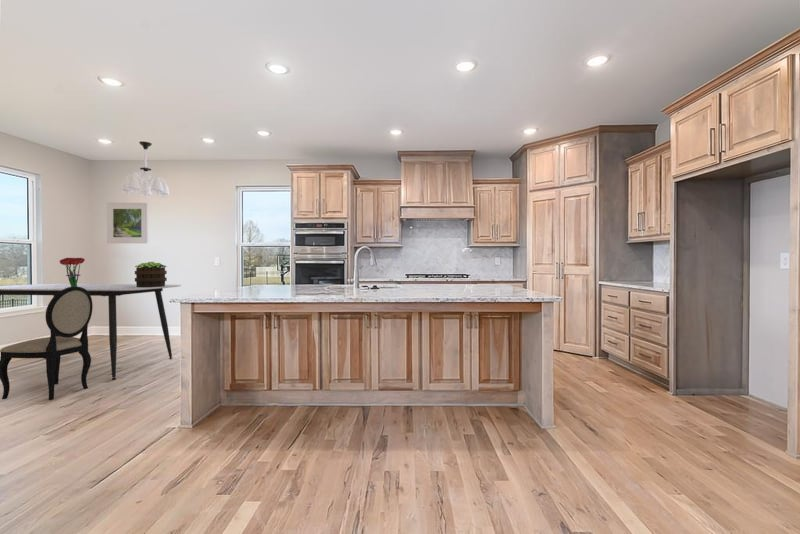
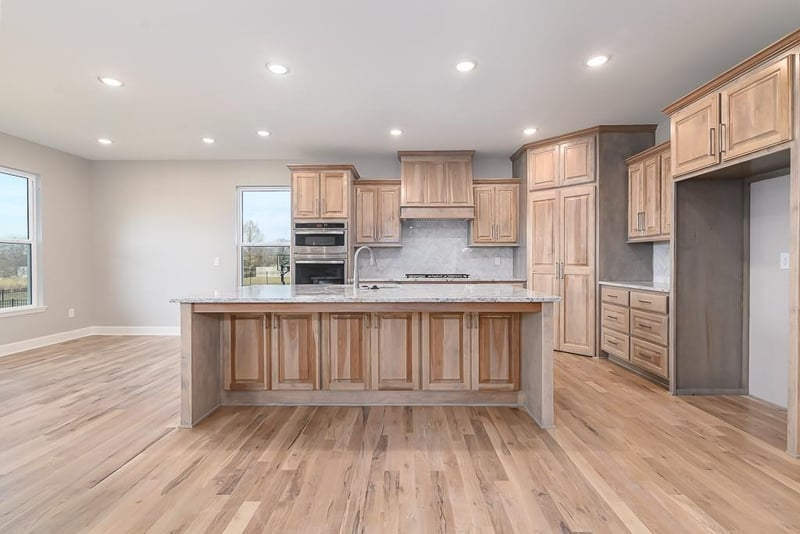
- chandelier (145, 171)
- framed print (127, 223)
- potted plant (150, 273)
- bouquet (72, 272)
- dining chair (52, 339)
- dining table (57, 335)
